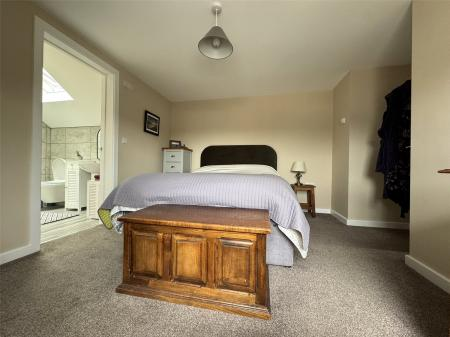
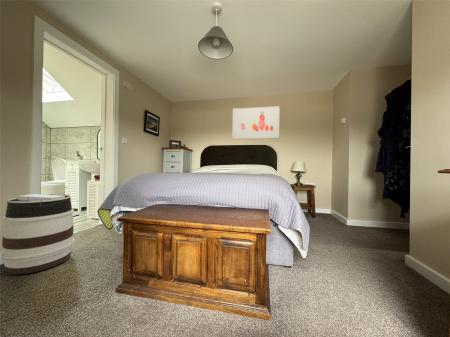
+ barrel (41, 229)
+ wall art (255, 123)
